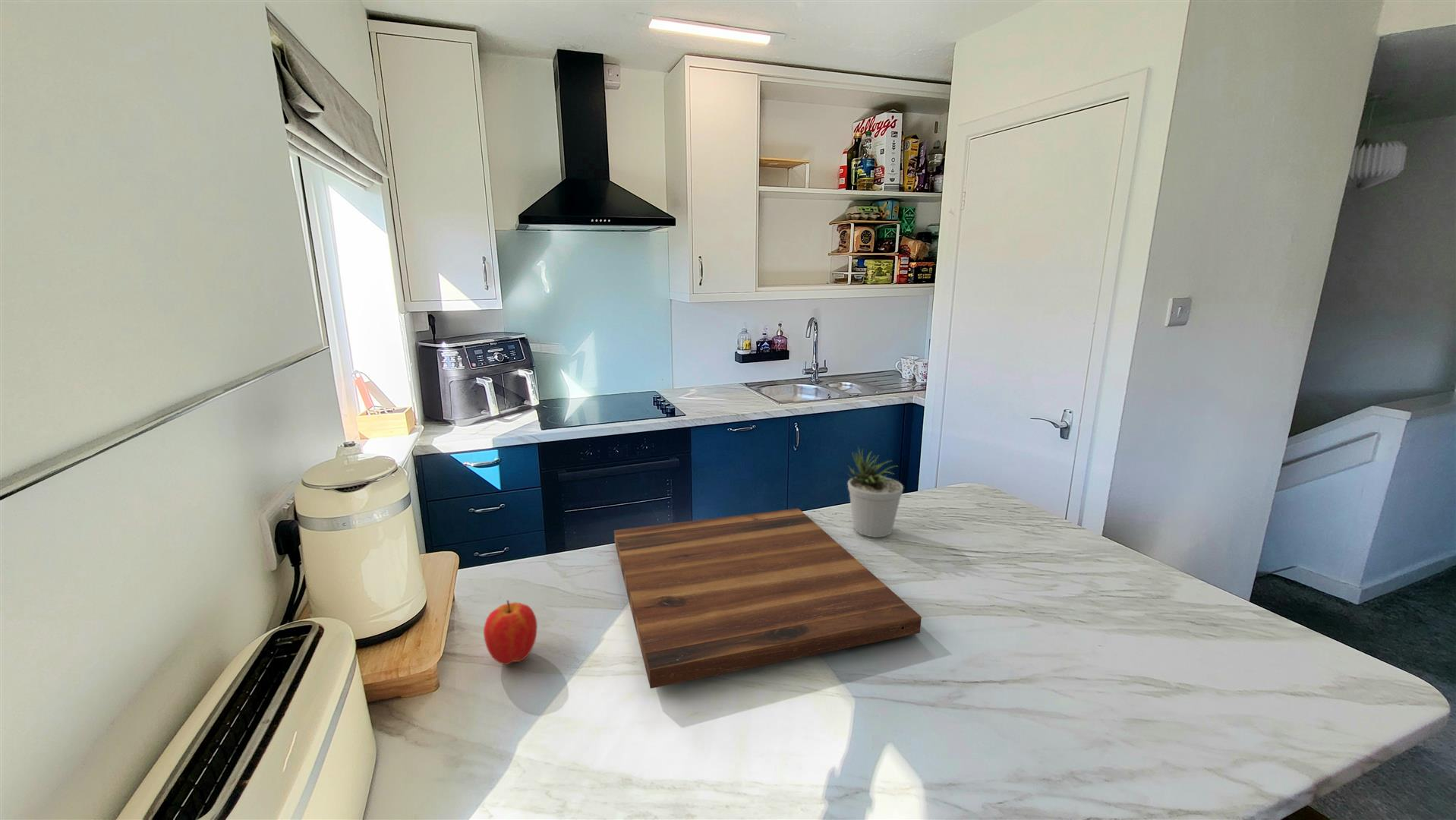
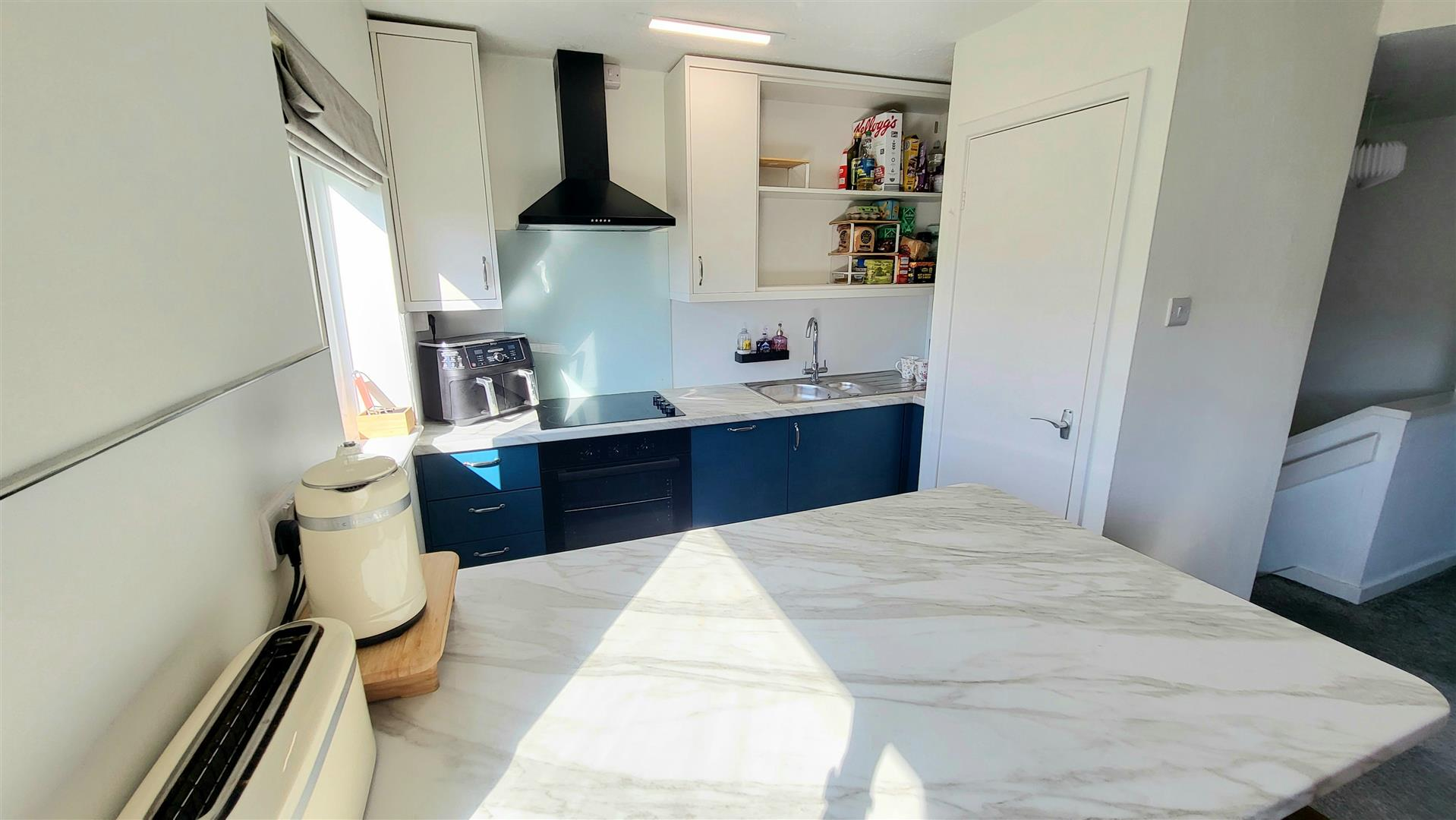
- cutting board (744, 573)
- potted plant (873, 490)
- apple (511, 630)
